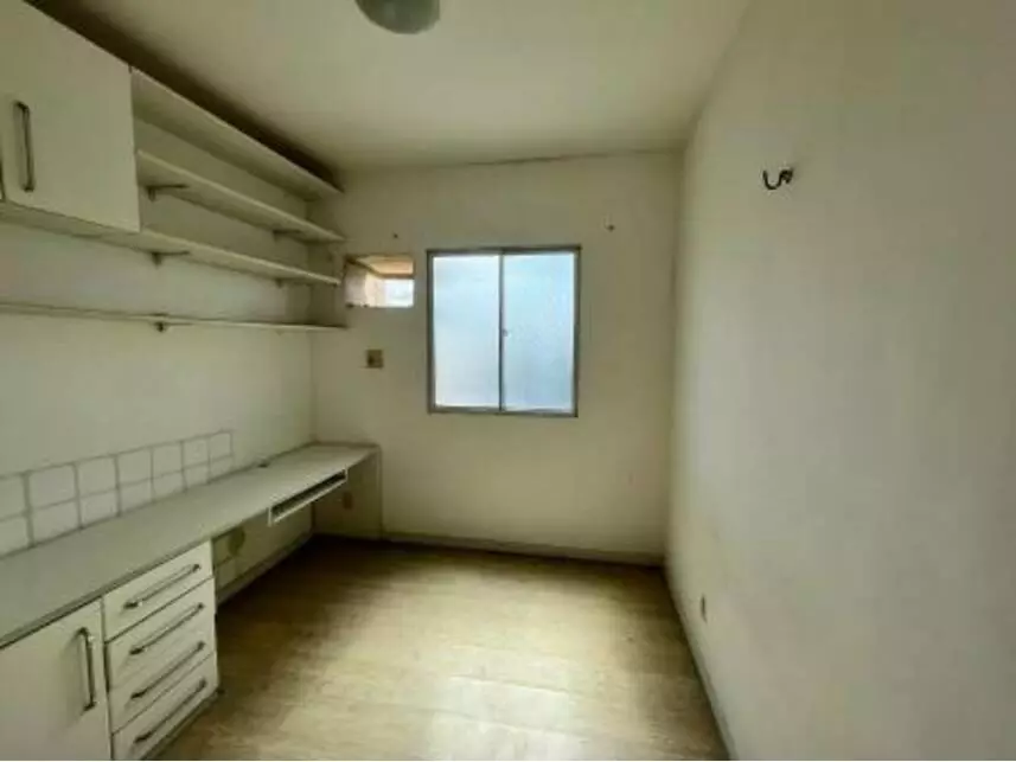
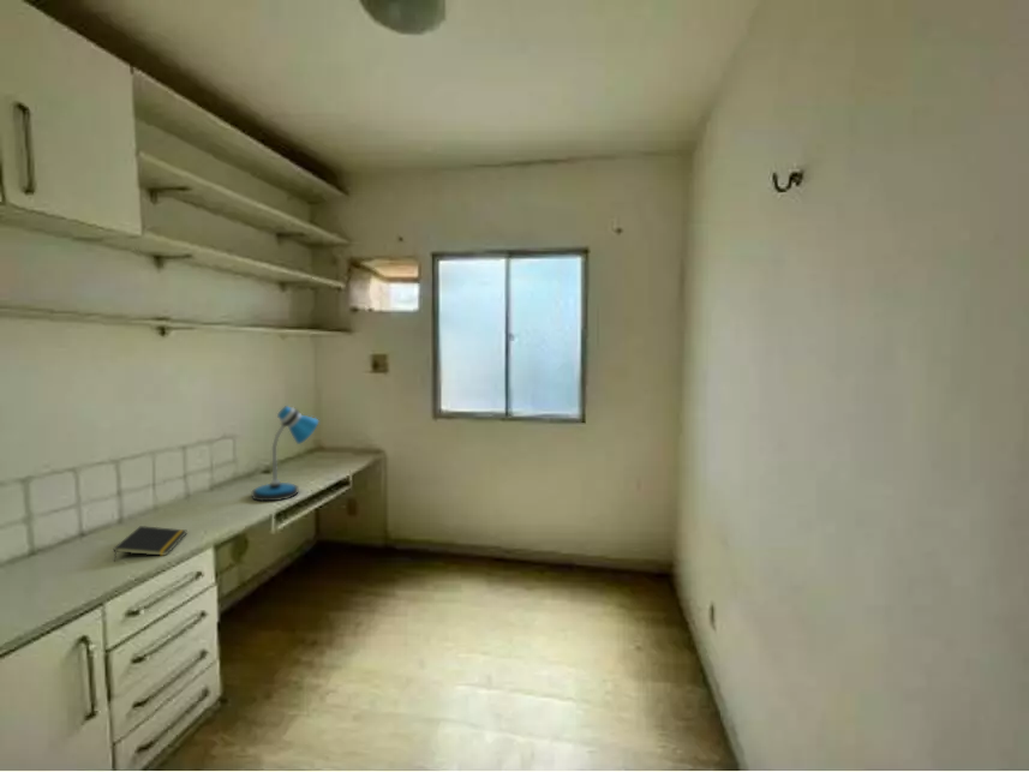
+ notepad (152, 539)
+ desk lamp (275, 449)
